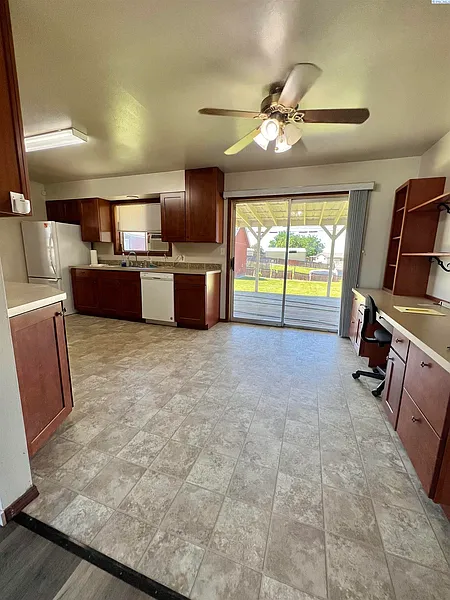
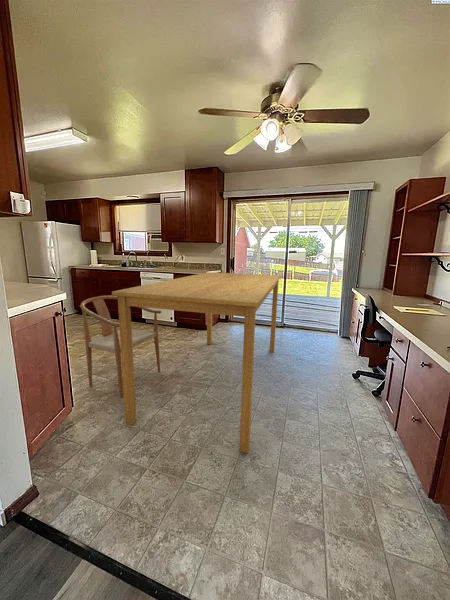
+ chair (119, 339)
+ dining table (211, 331)
